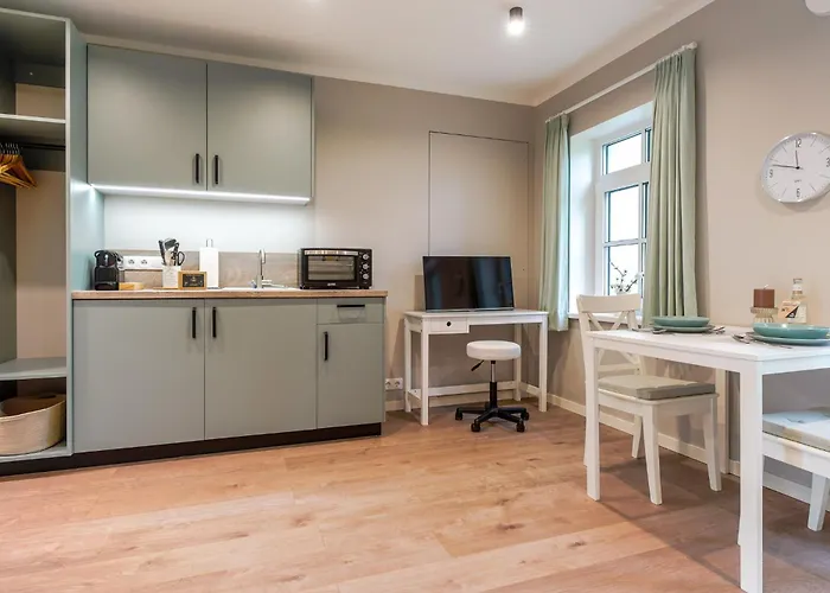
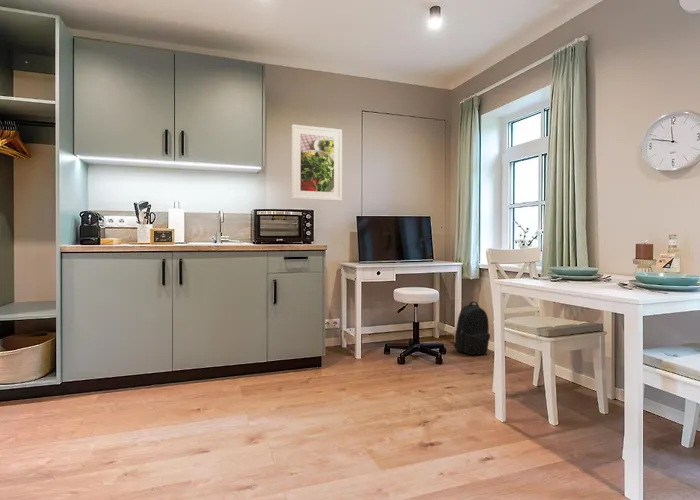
+ backpack (472, 326)
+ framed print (317, 163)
